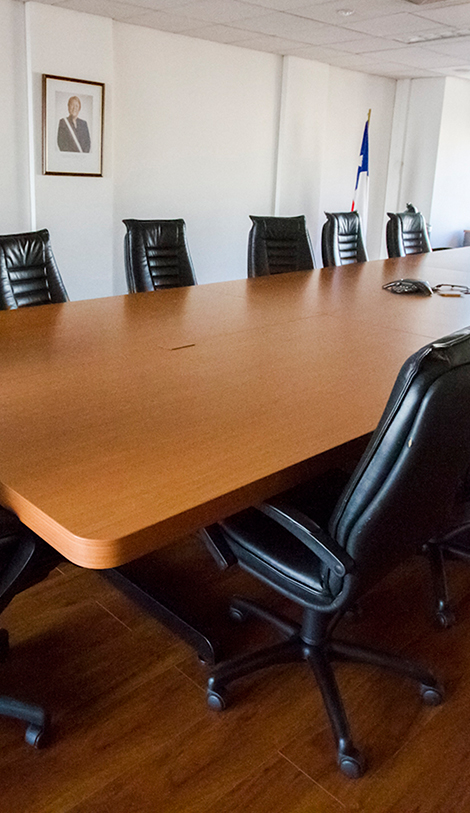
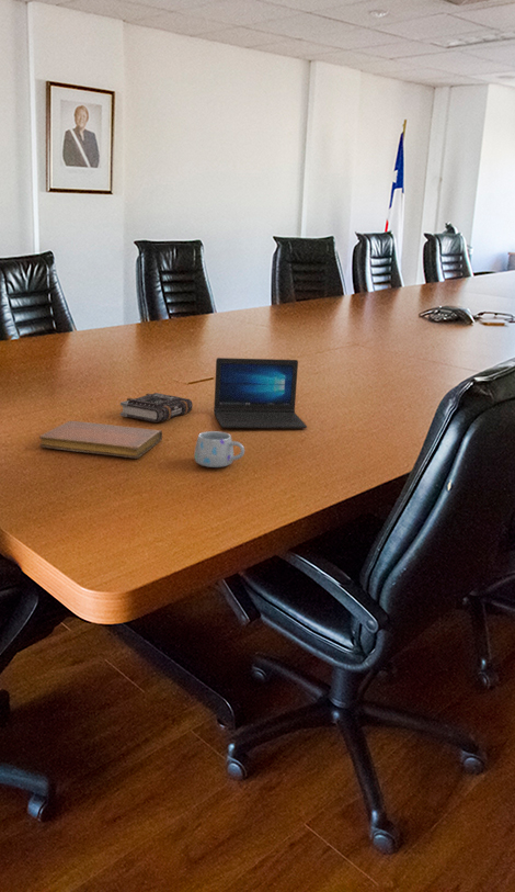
+ laptop (261, 393)
+ book (157, 405)
+ notebook (102, 438)
+ mug (220, 451)
